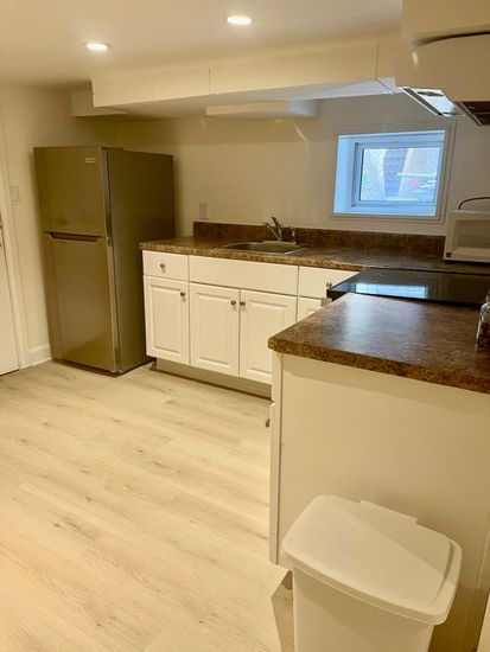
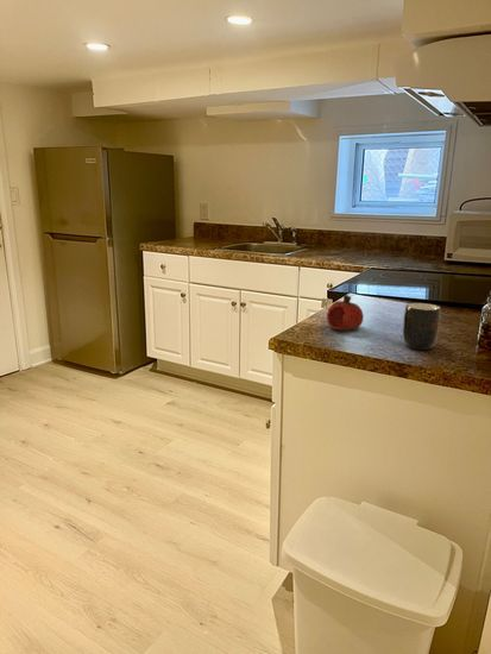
+ fruit (345, 310)
+ mug (421, 325)
